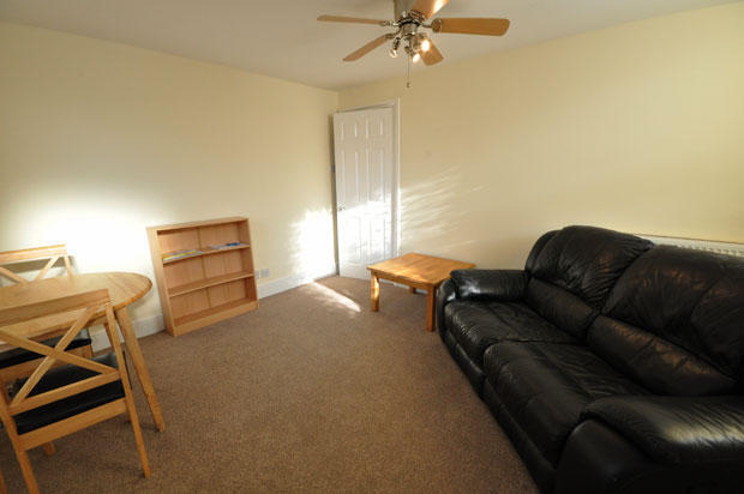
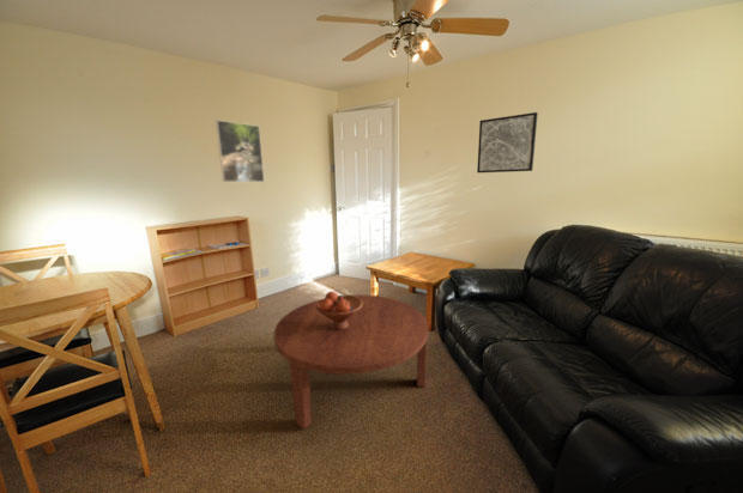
+ wall art (505, 145)
+ fruit bowl (339, 310)
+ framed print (241, 153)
+ coffee table (352, 352)
